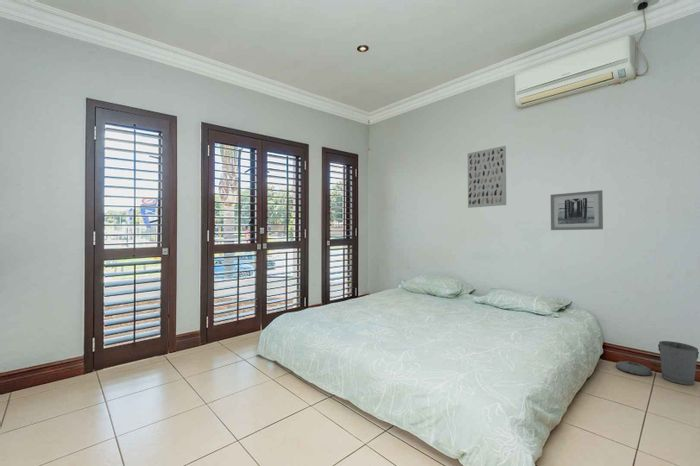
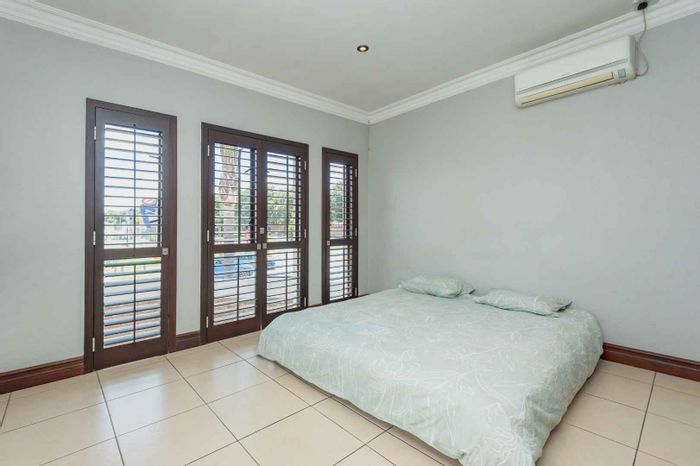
- trash can (660, 357)
- wall art (486, 178)
- wall art (575, 211)
